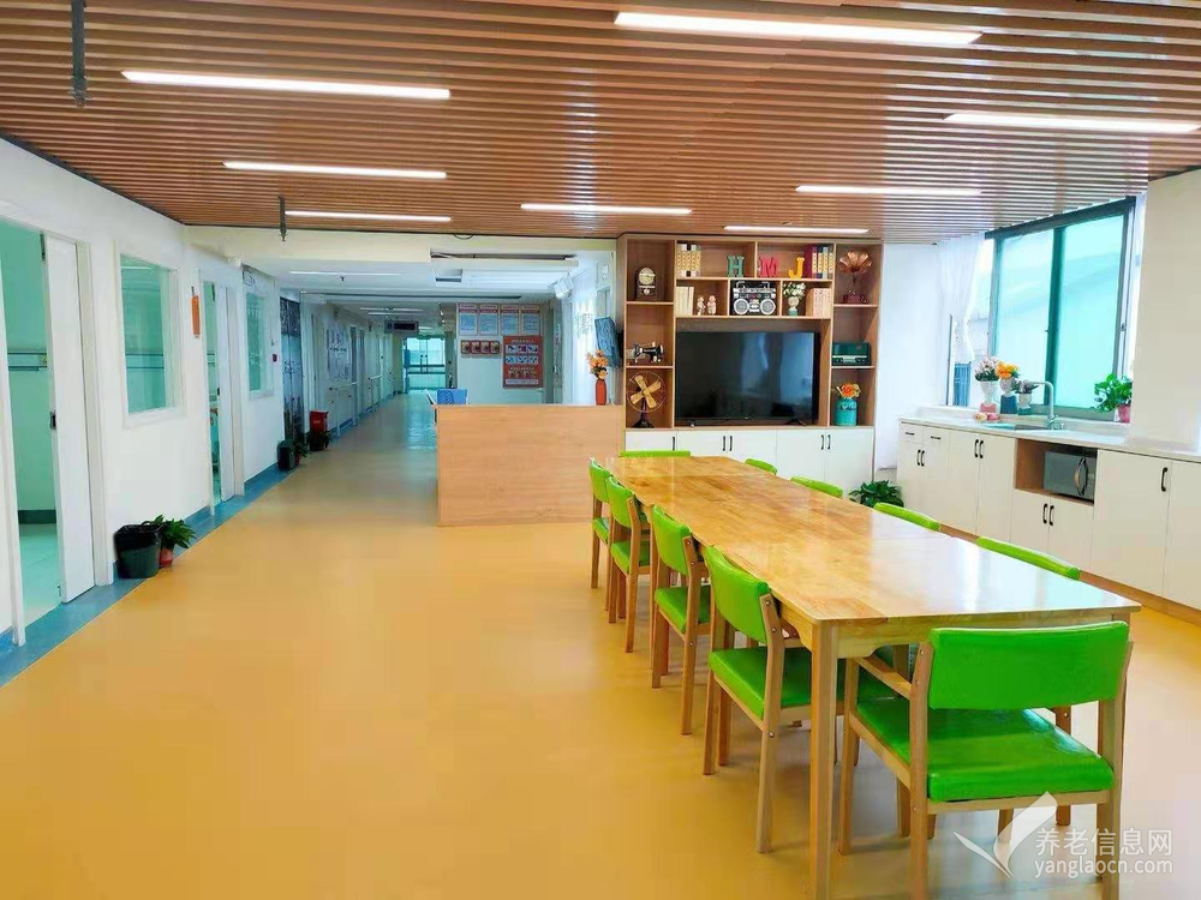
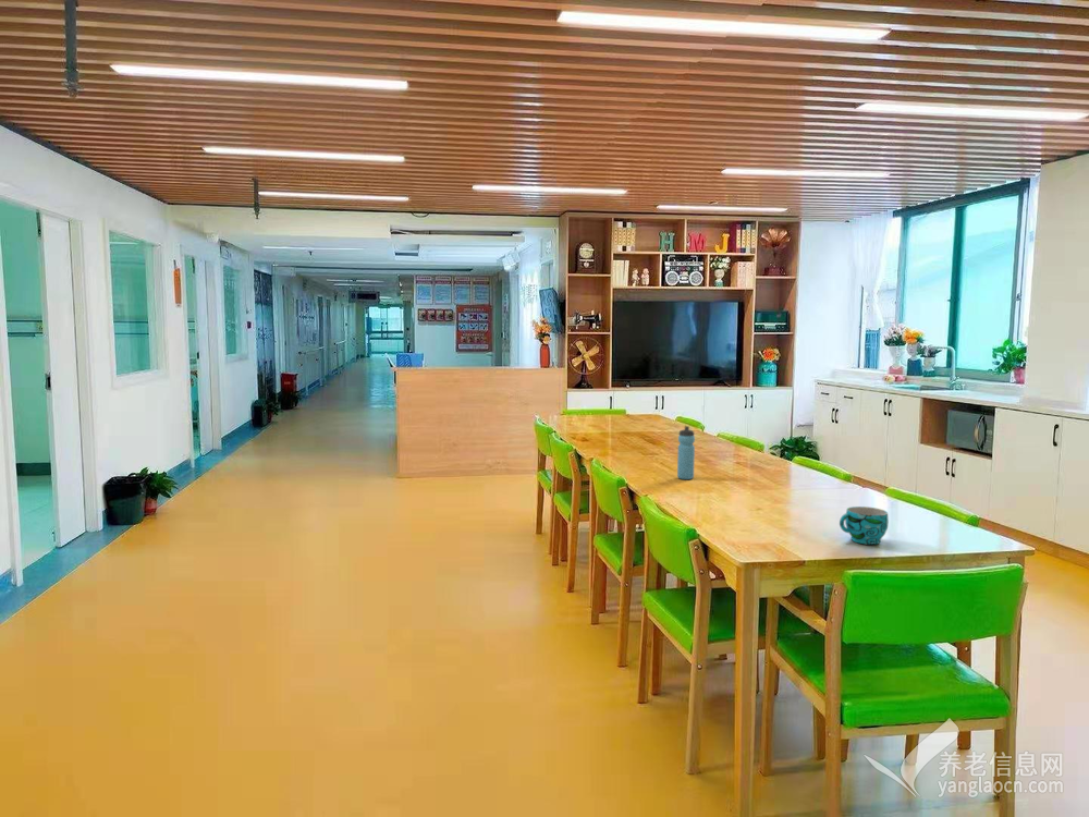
+ water bottle (686, 452)
+ cup (865, 526)
